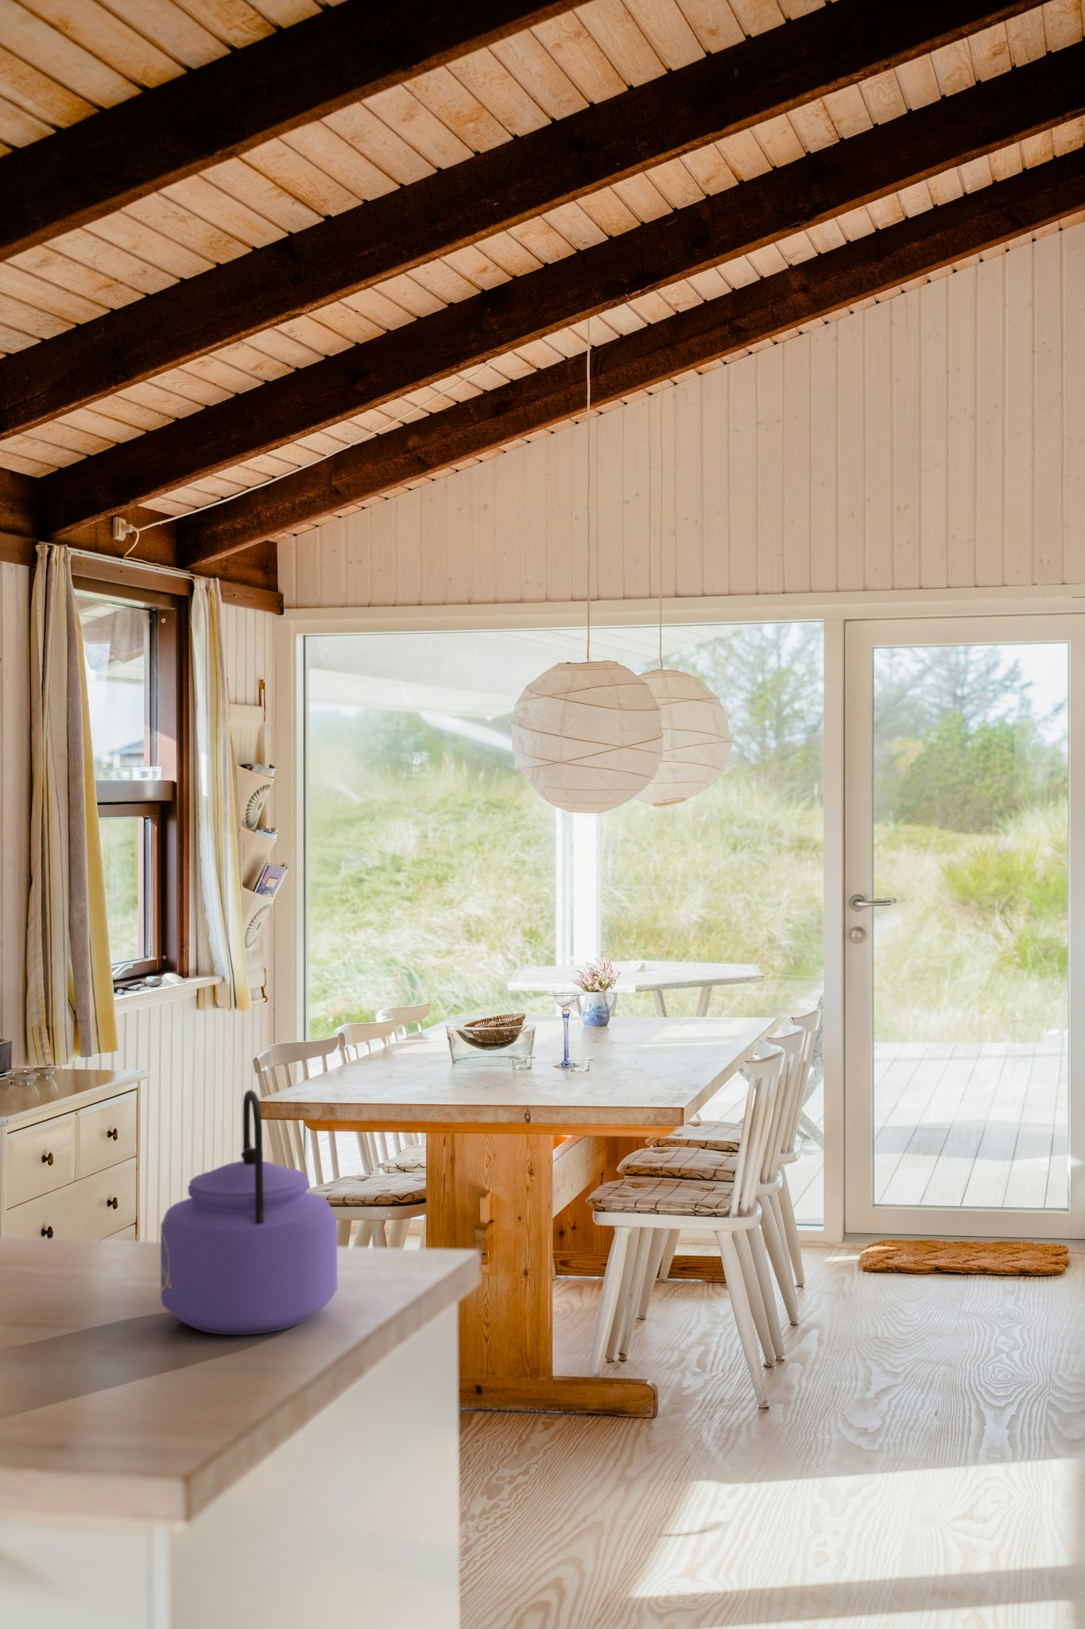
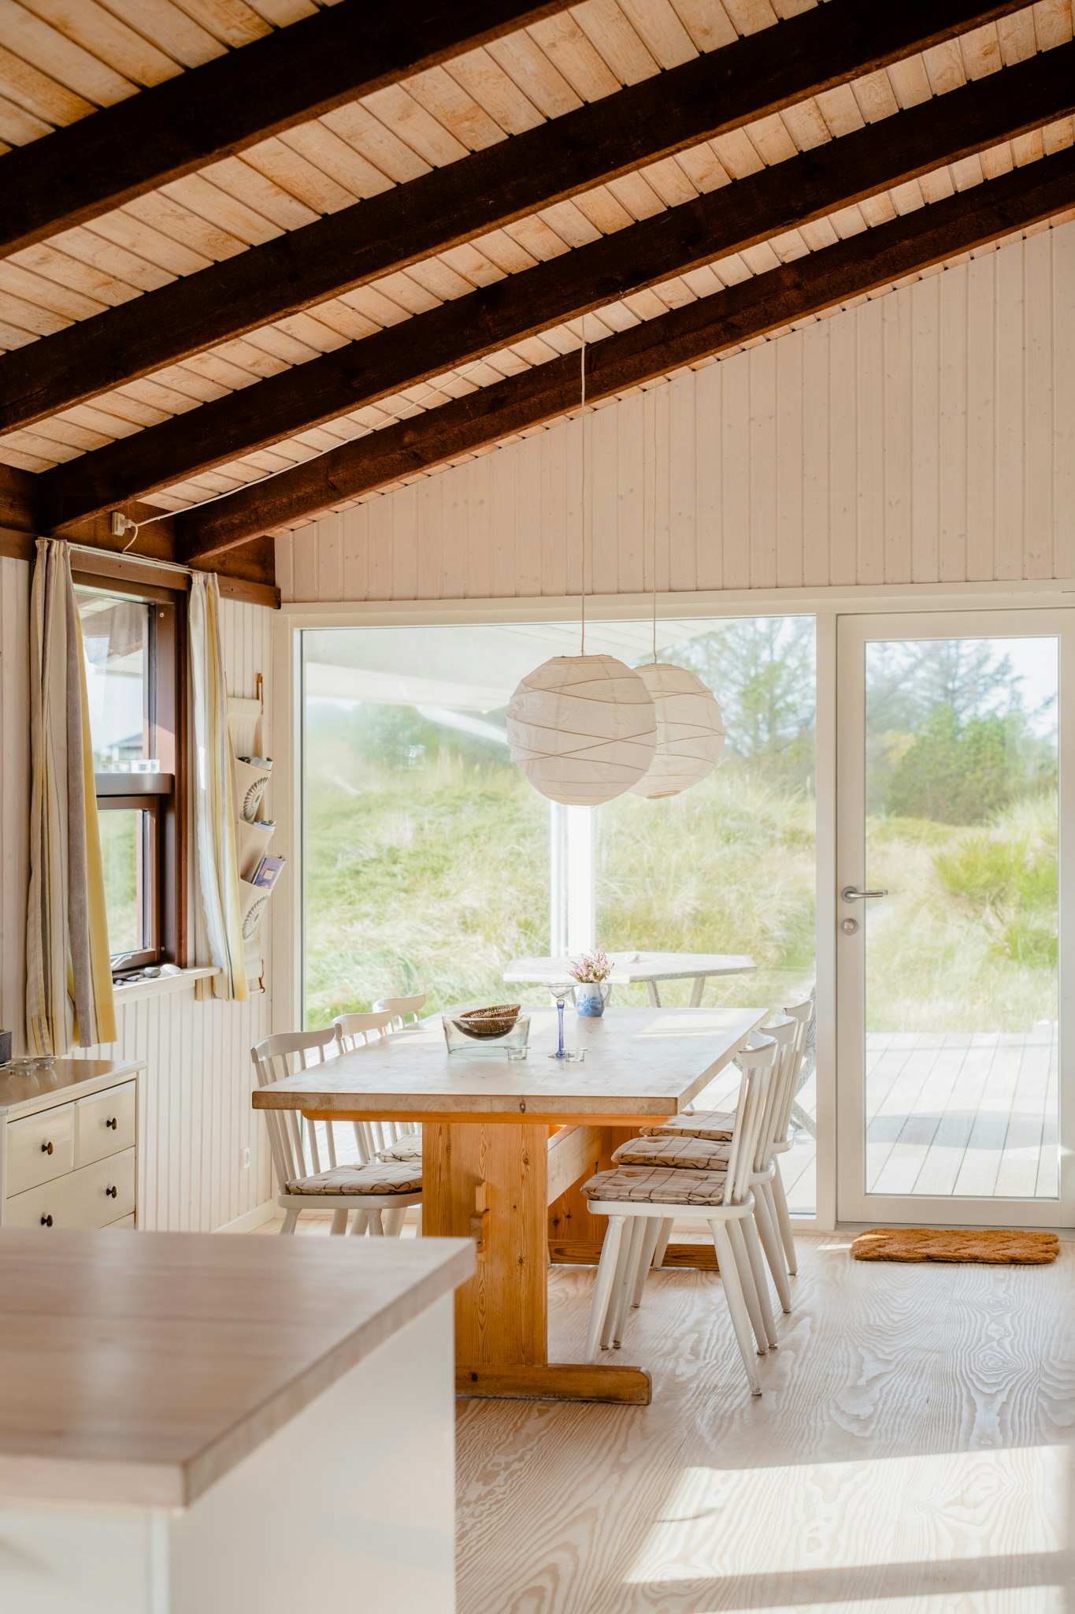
- kettle (251, 1197)
